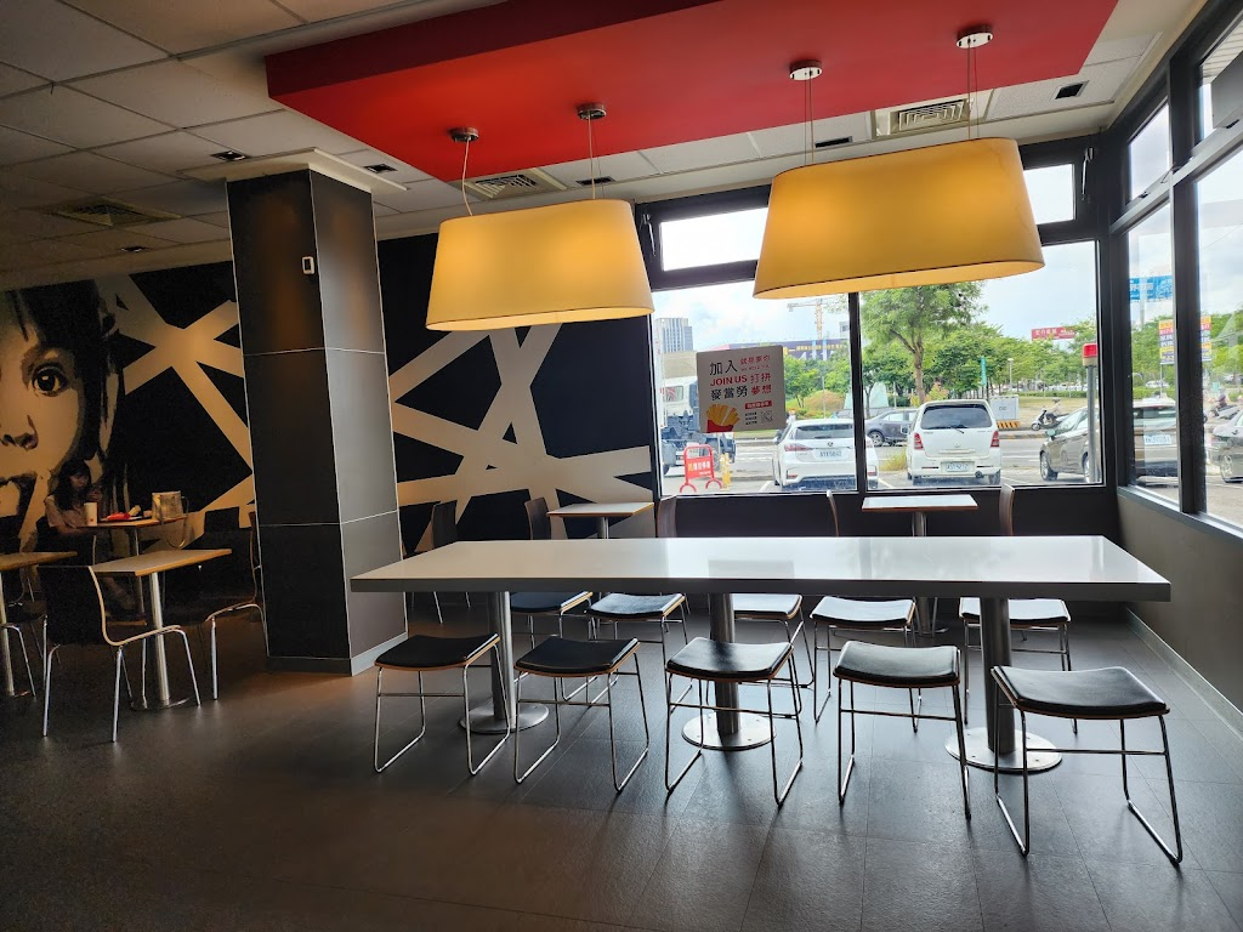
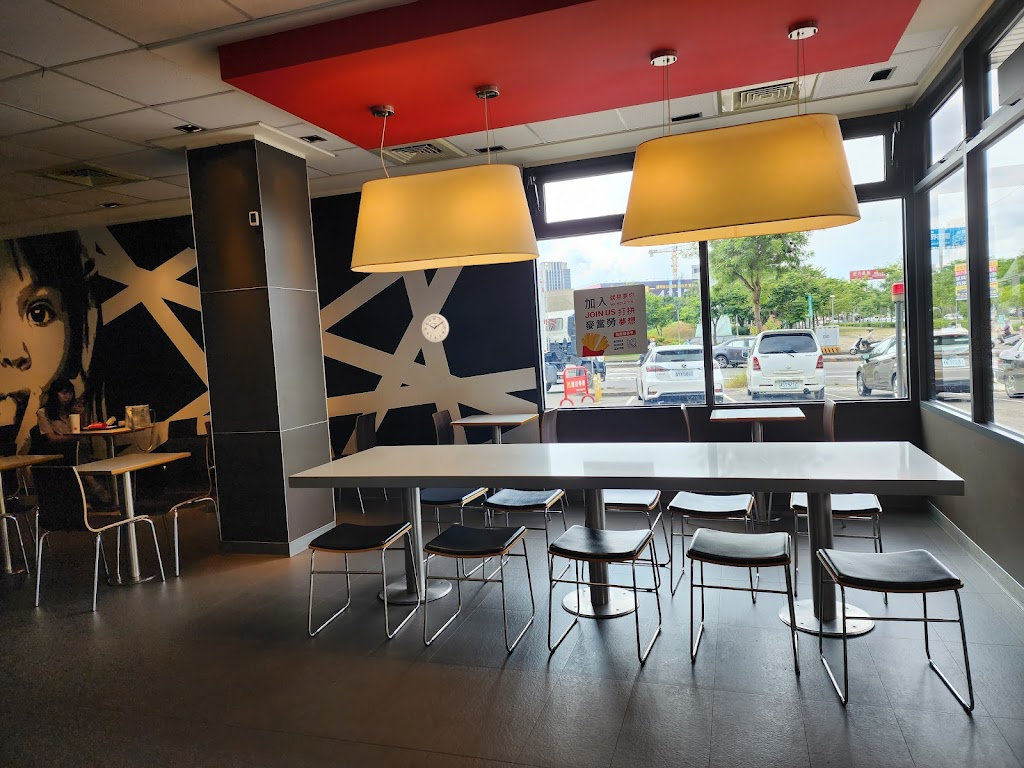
+ wall clock (434, 328)
